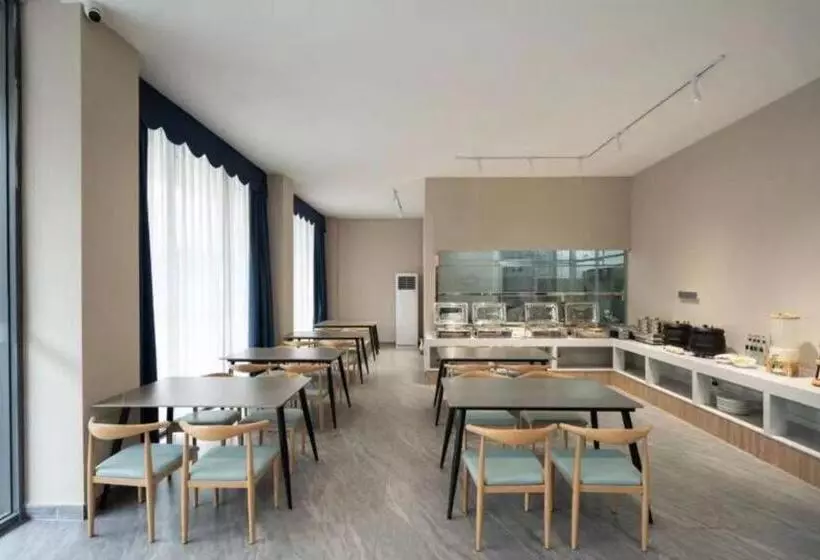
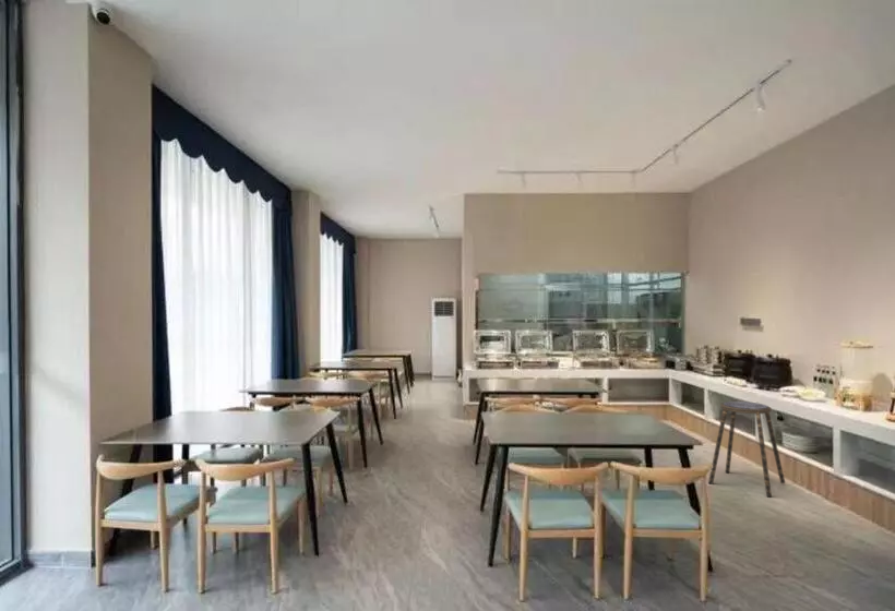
+ stool (759, 440)
